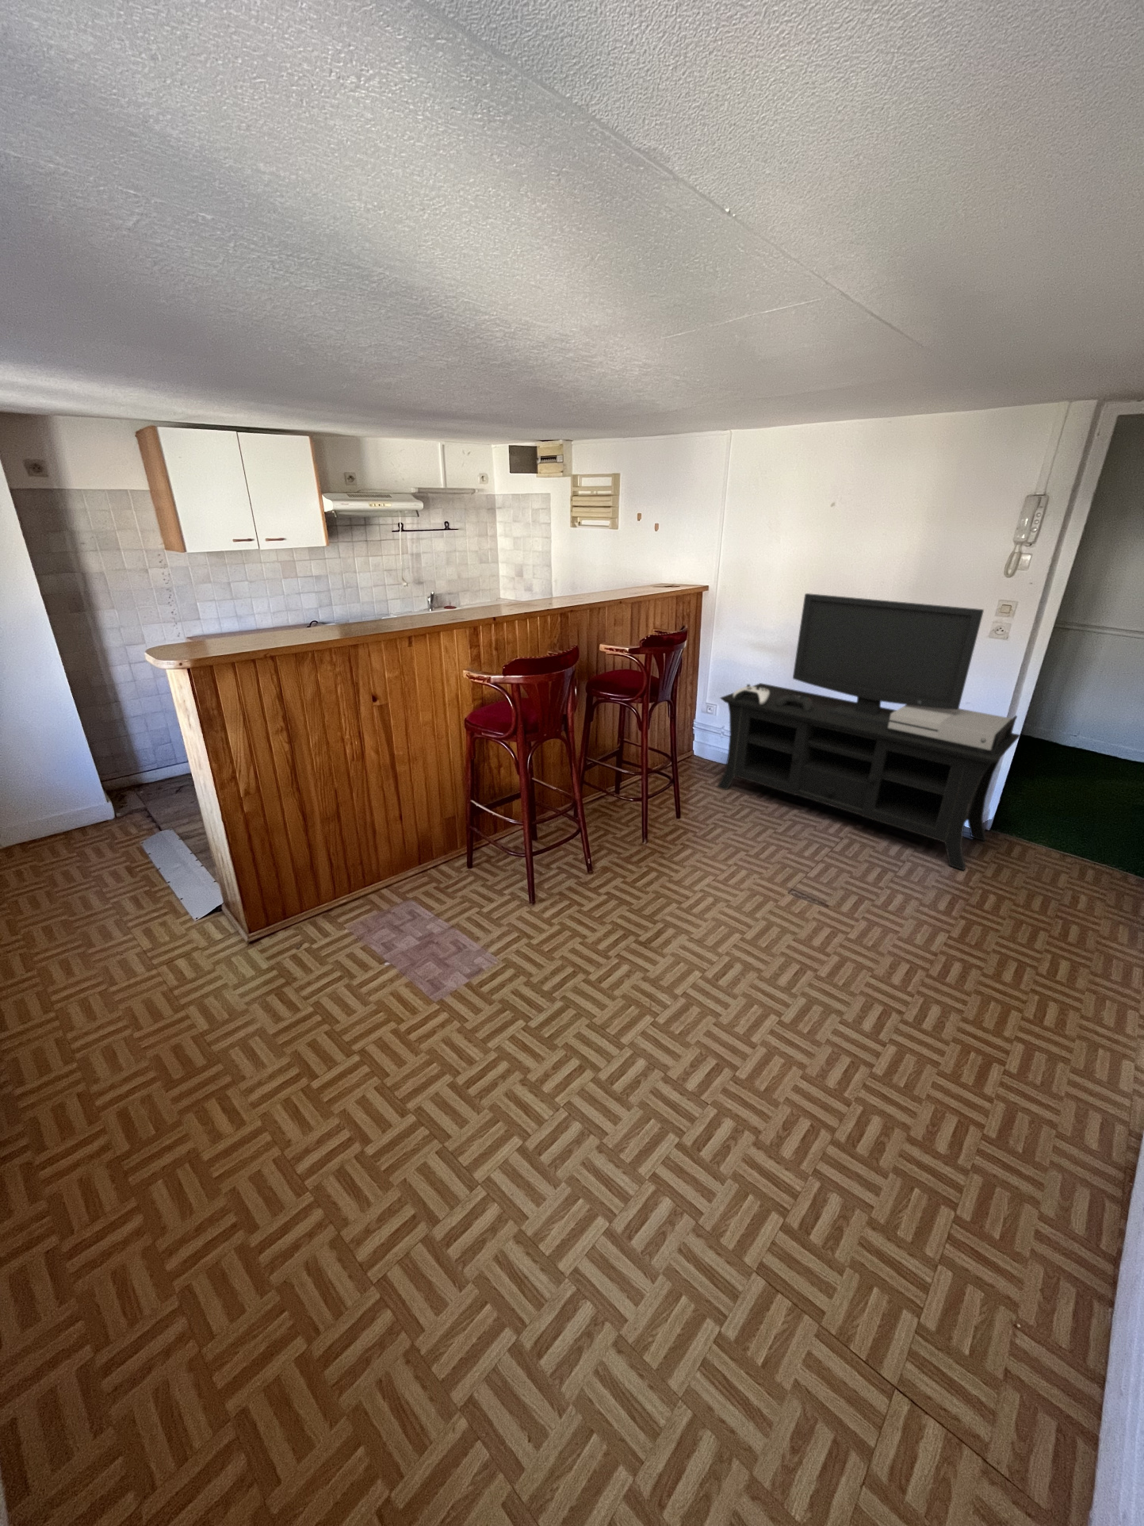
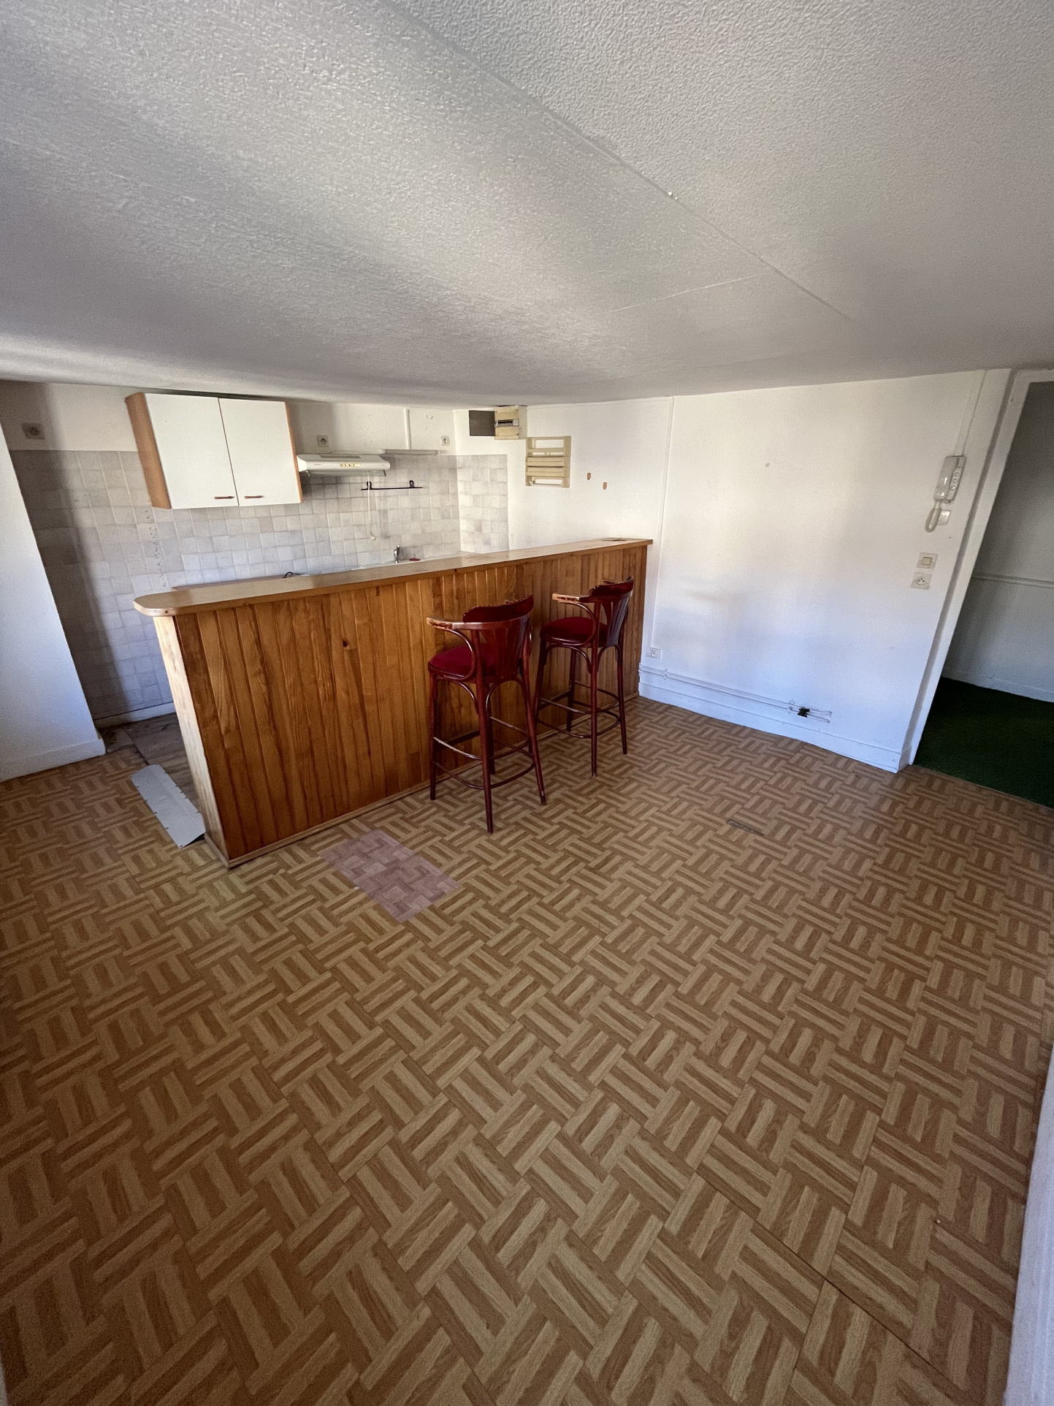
- media console (857, 713)
